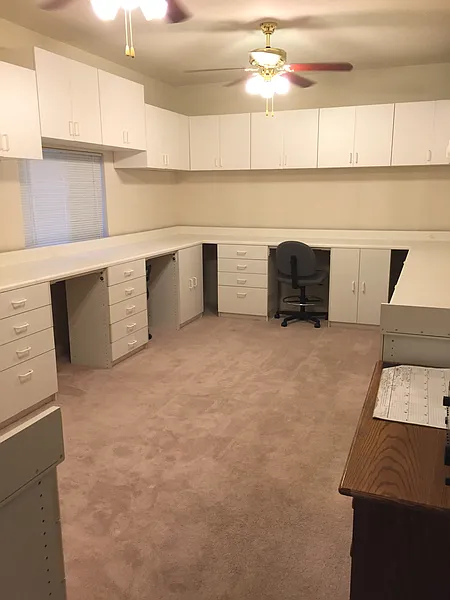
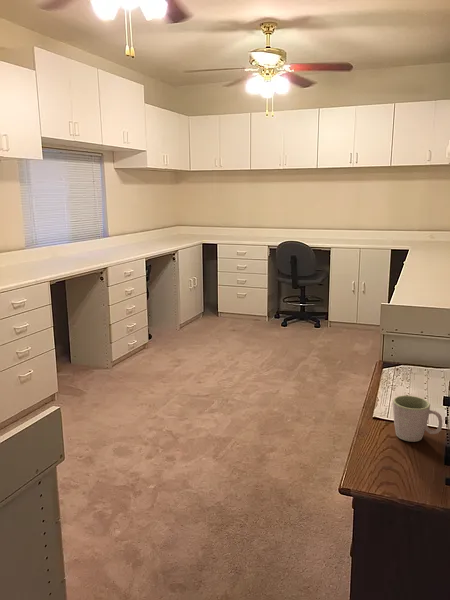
+ mug (416, 420)
